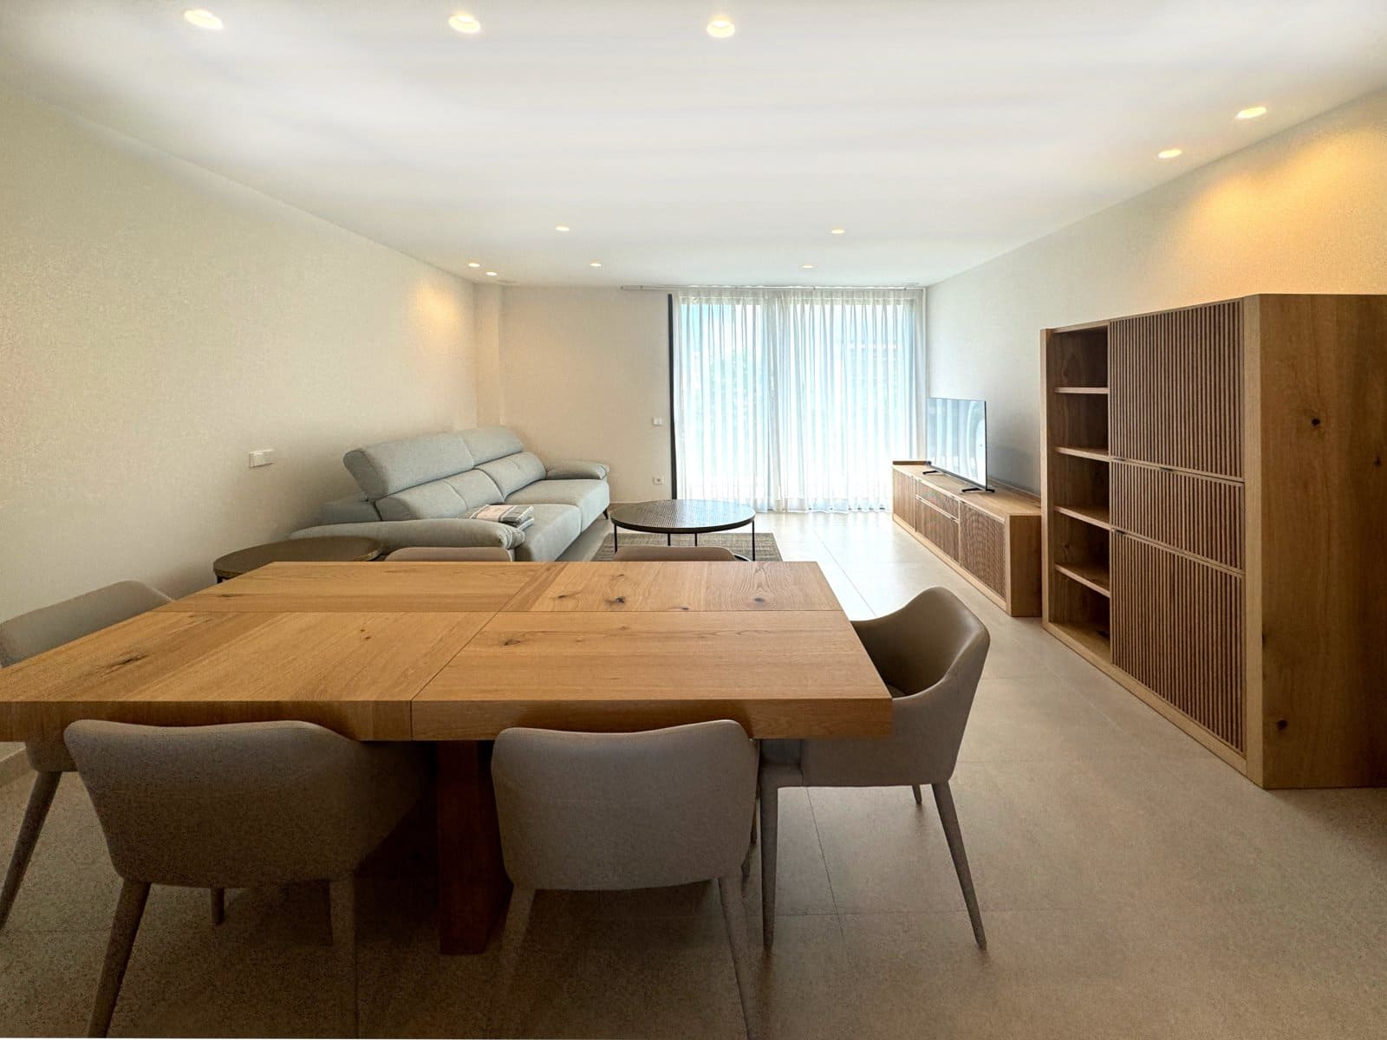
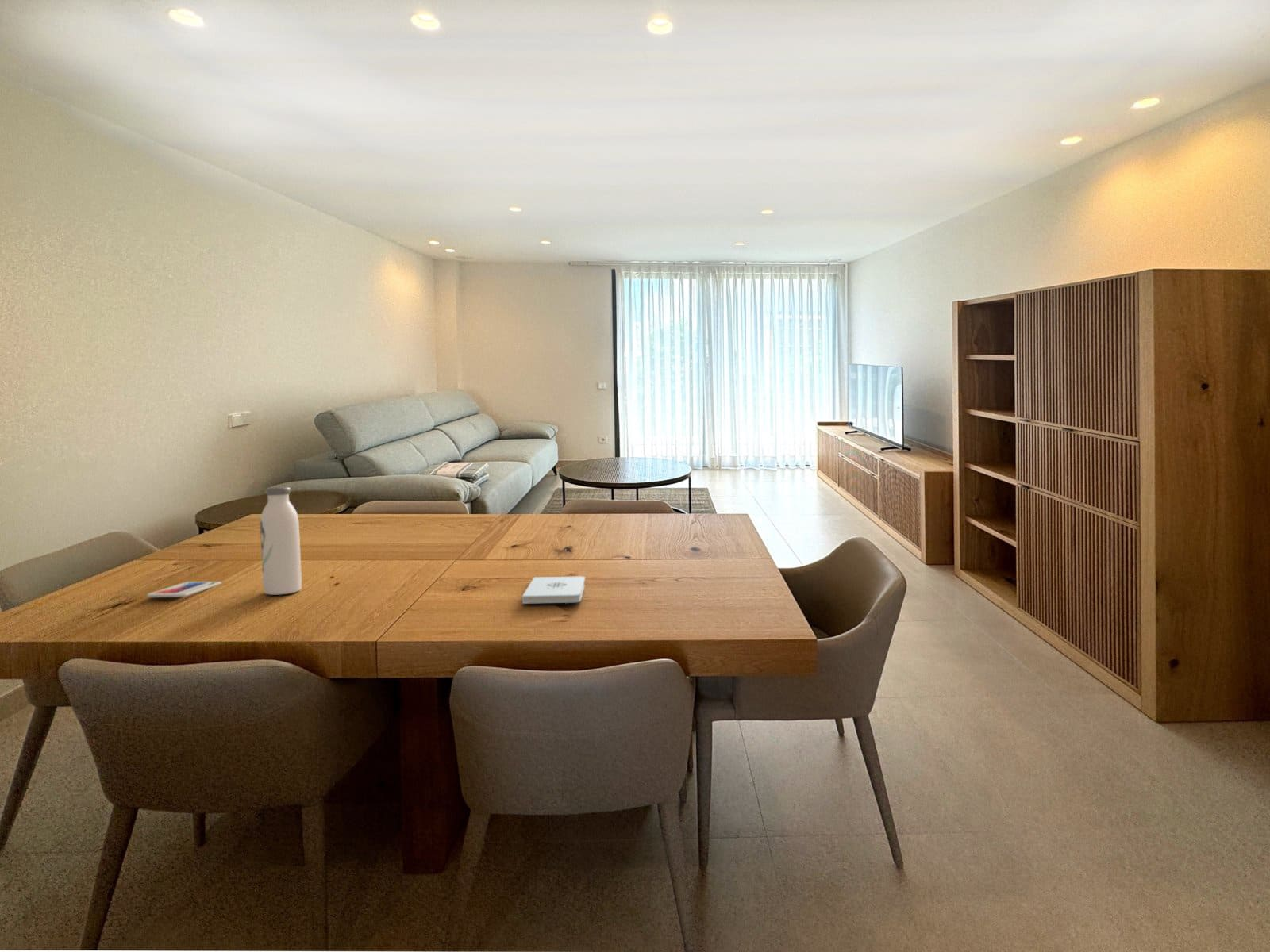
+ smartphone (185, 589)
+ notepad (556, 589)
+ water bottle (280, 539)
